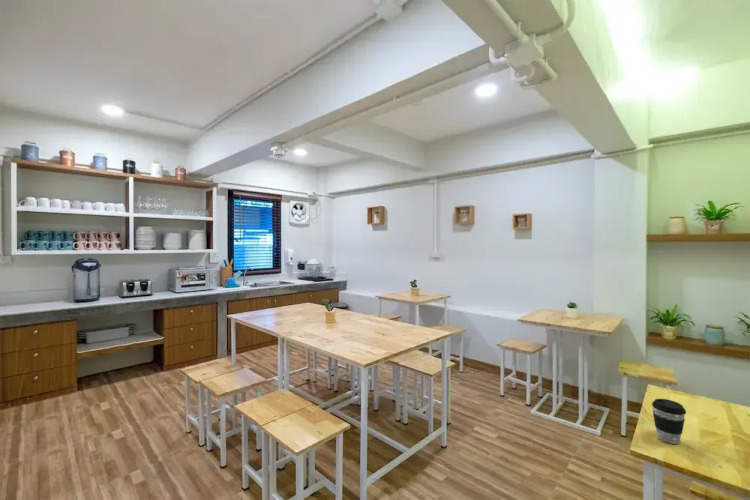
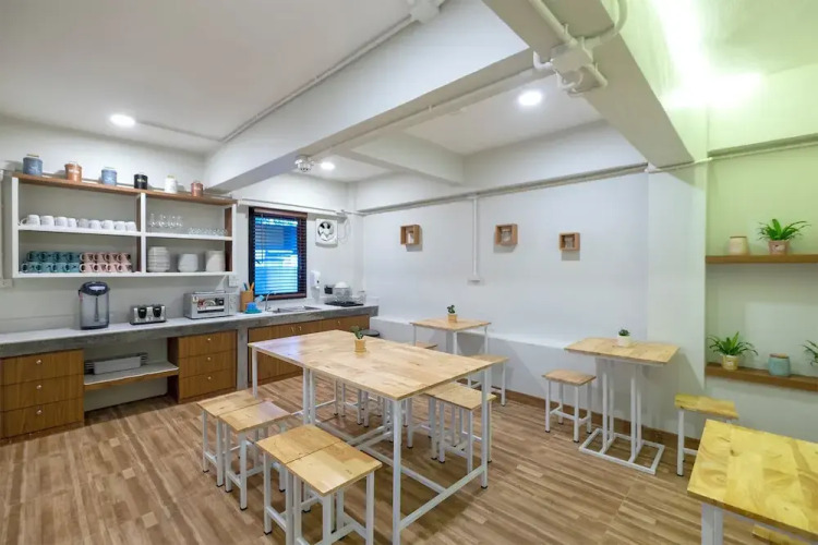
- coffee cup (668, 421)
